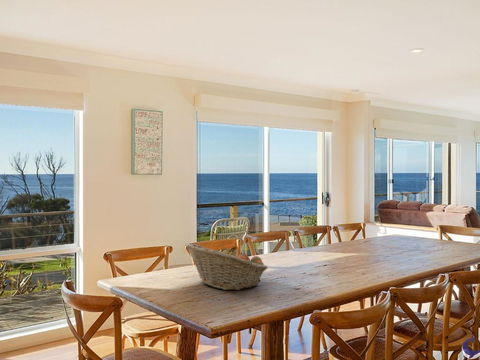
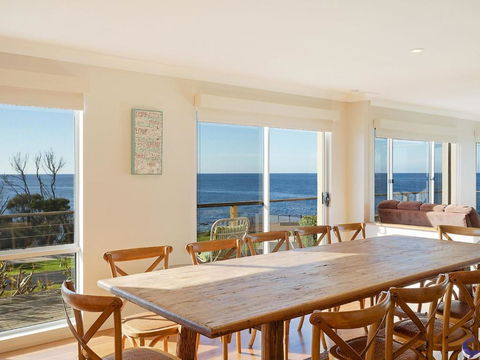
- fruit basket (225, 263)
